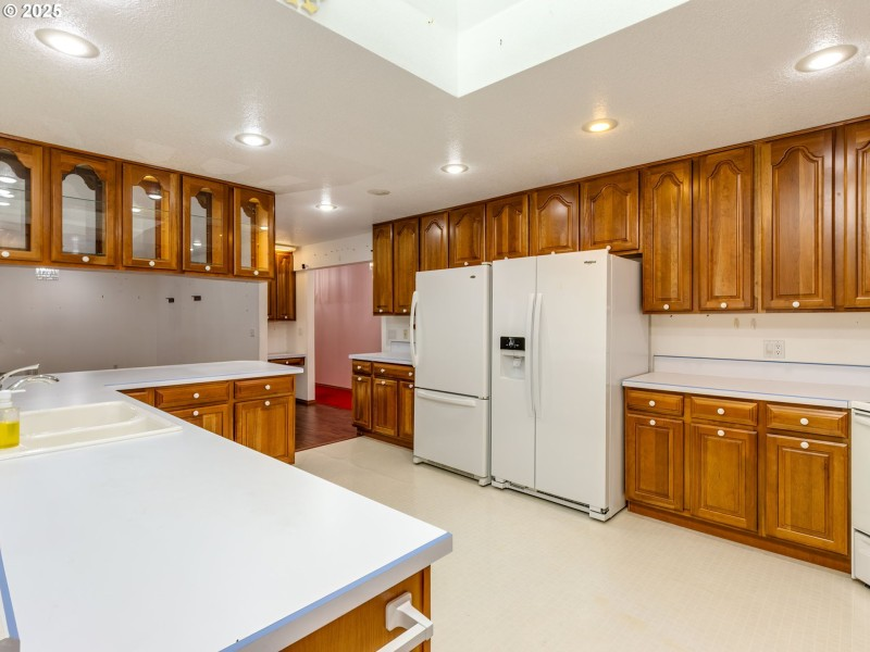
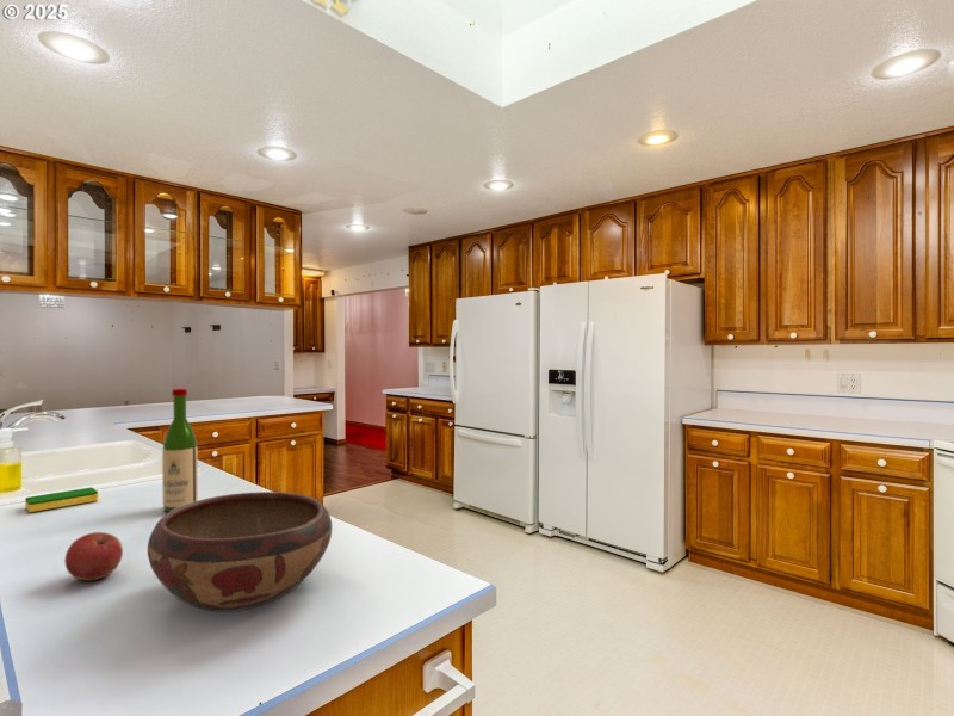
+ decorative bowl (246, 549)
+ dish sponge (62, 499)
+ wine bottle (180, 448)
+ apple (94, 555)
